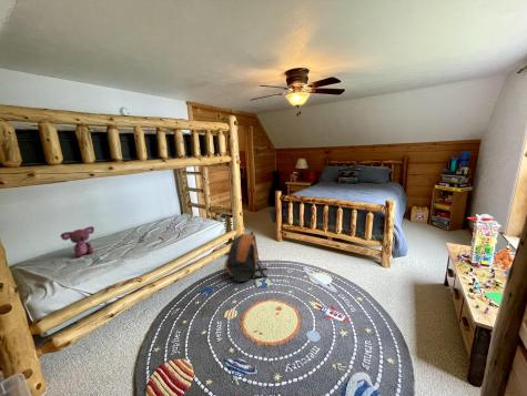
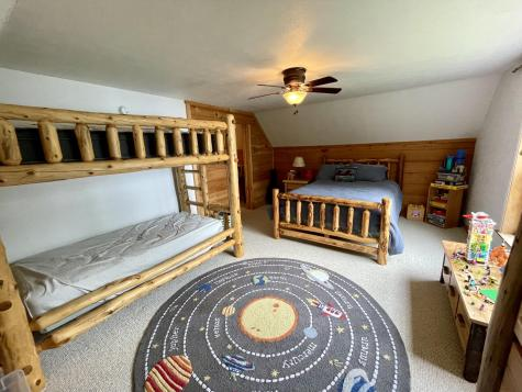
- teddy bear (81, 242)
- backpack (245, 253)
